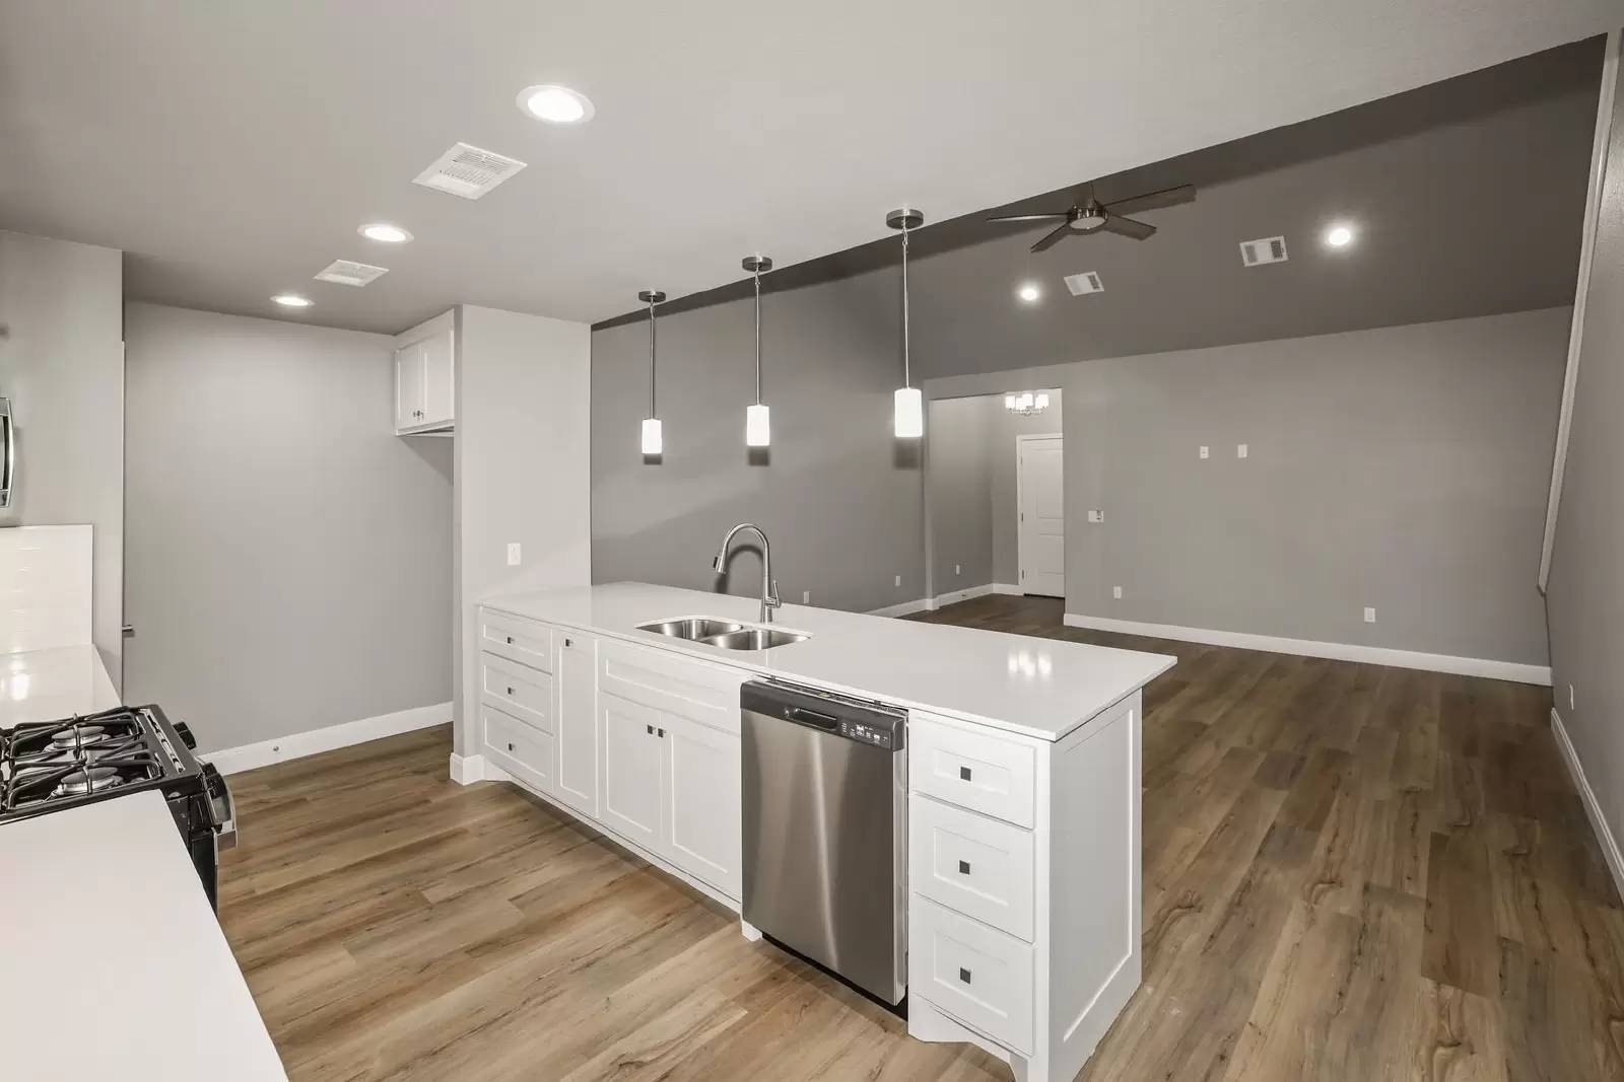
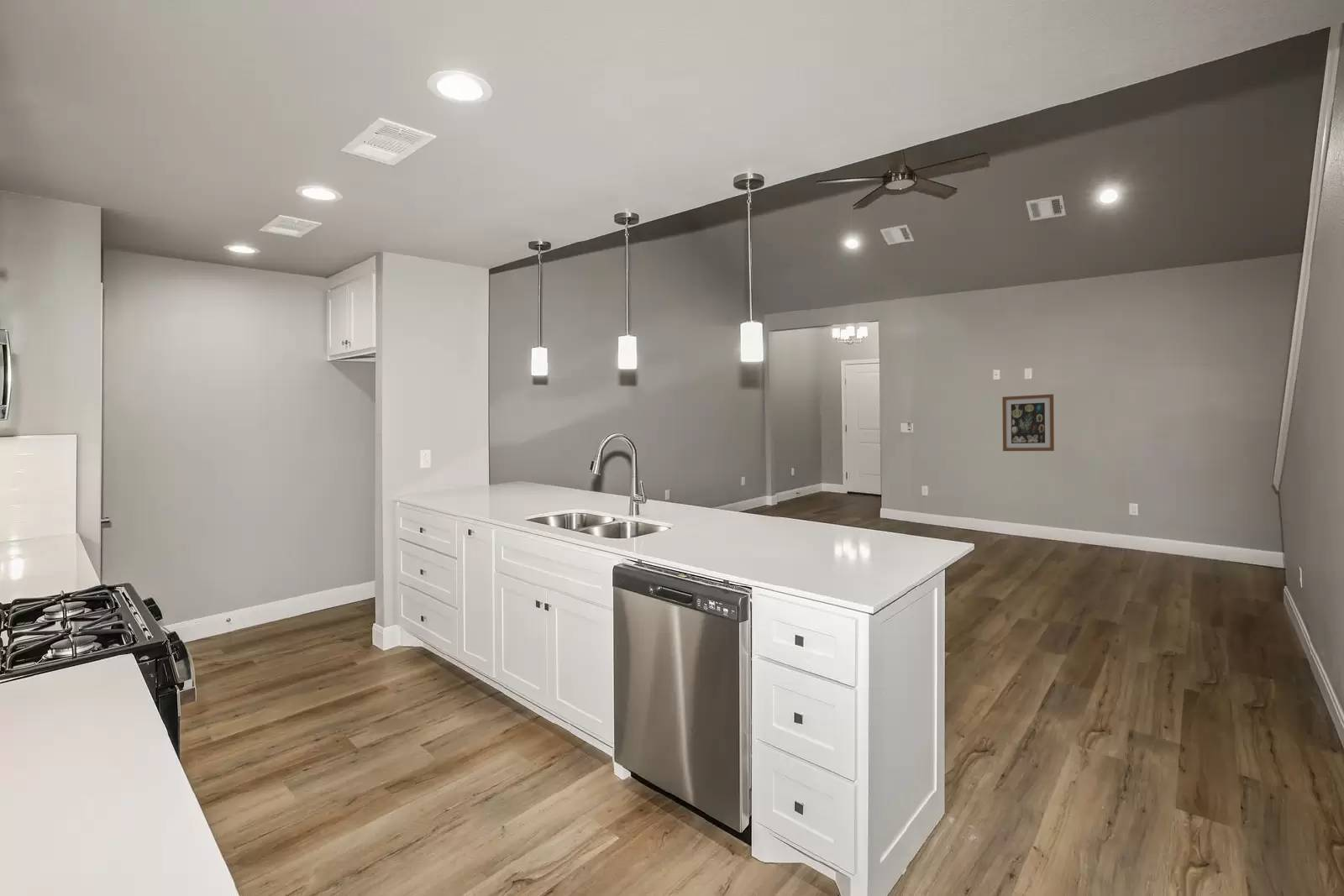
+ wall art (1027, 423)
